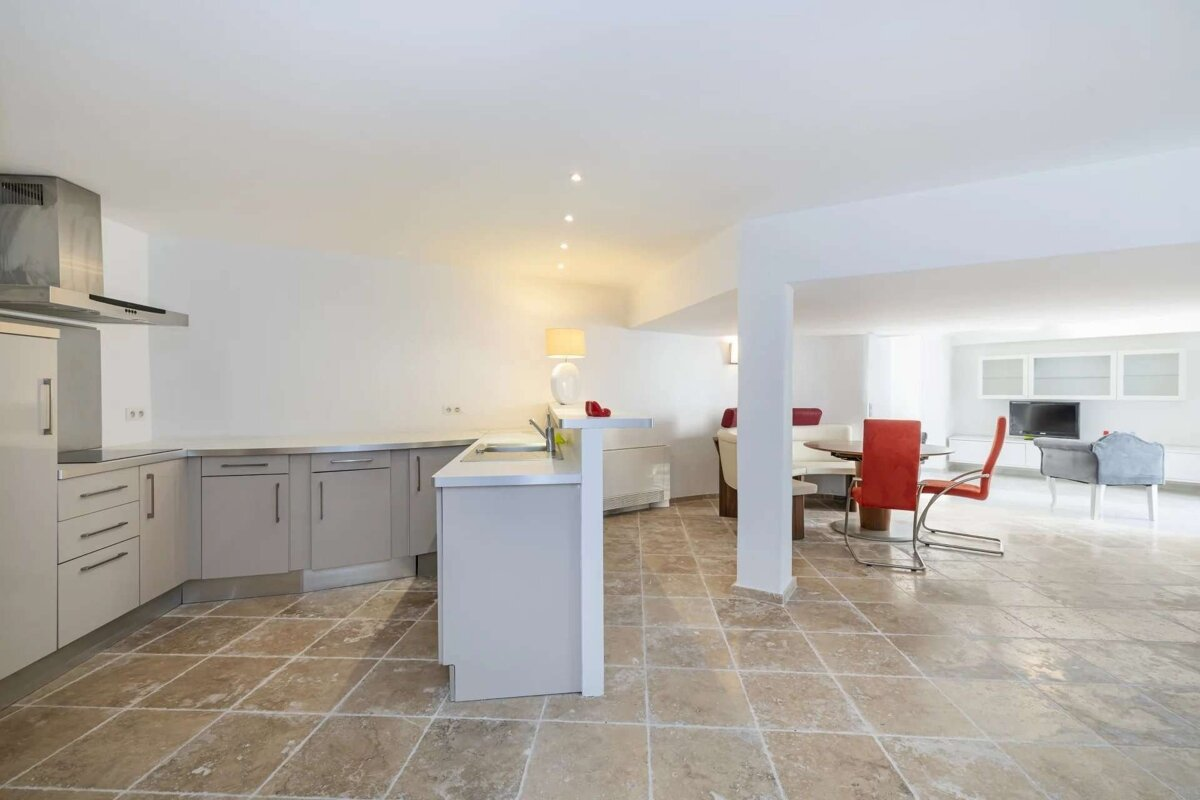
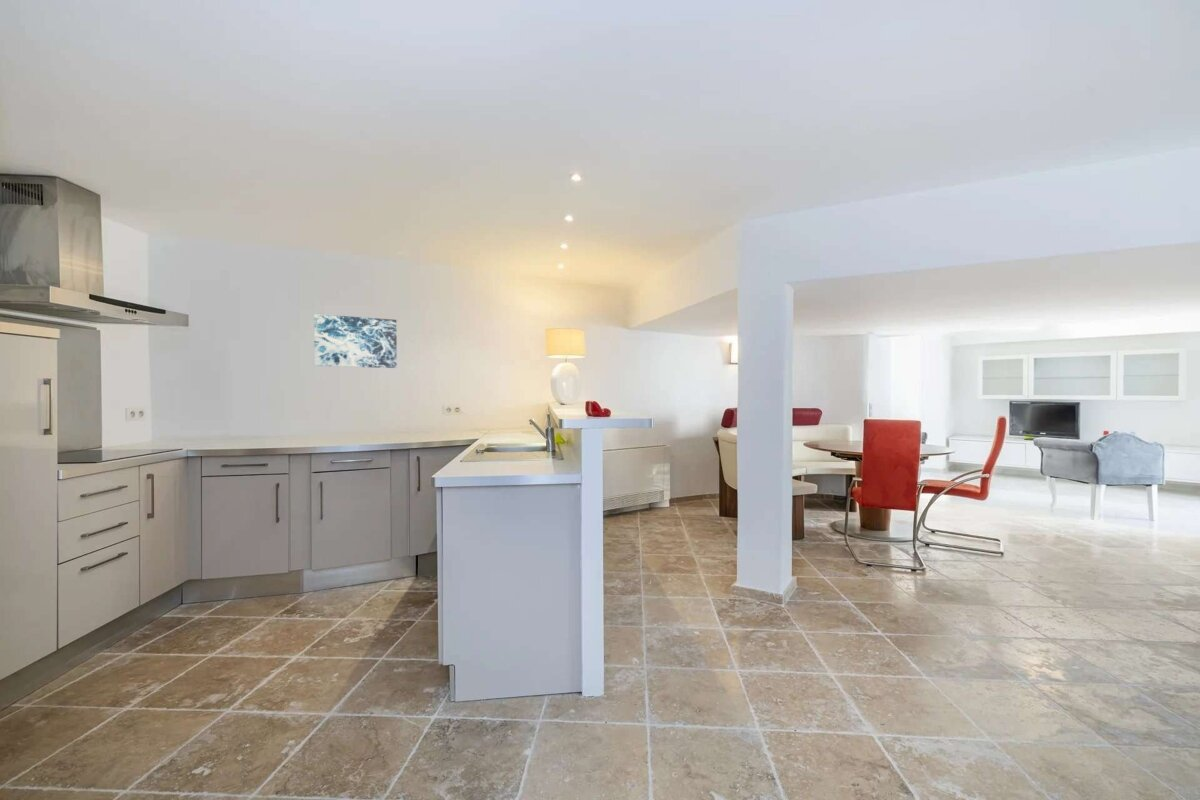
+ wall art (356, 342)
